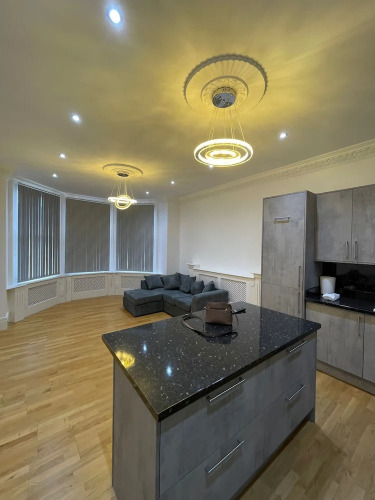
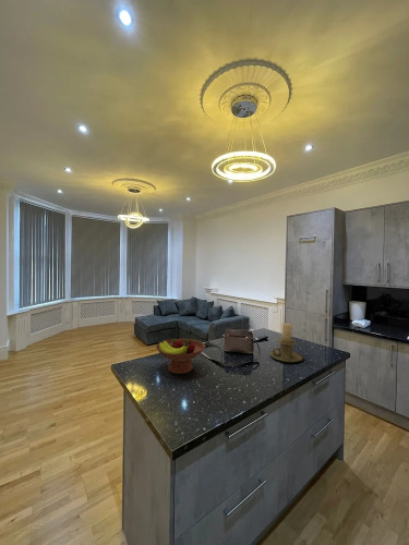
+ fruit bowl (180, 352)
+ candle holder (286, 340)
